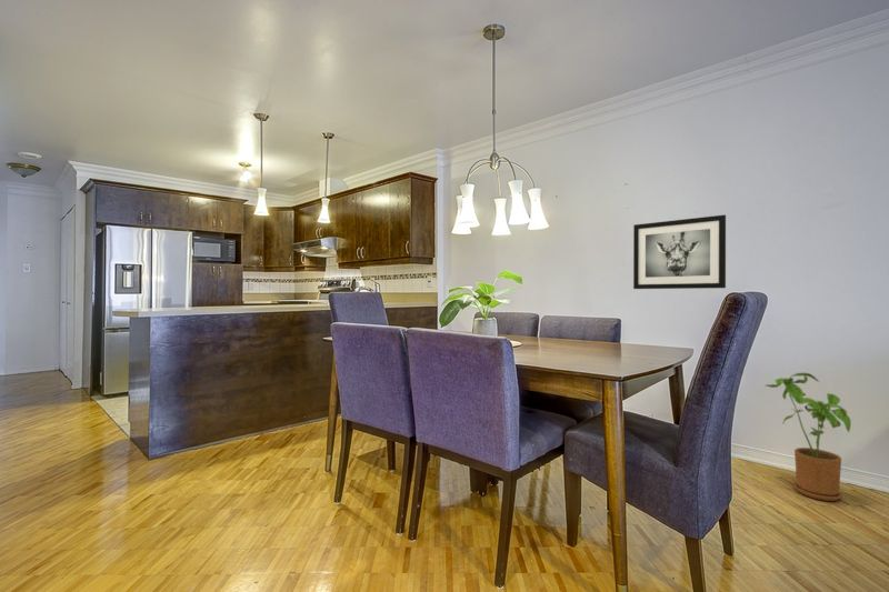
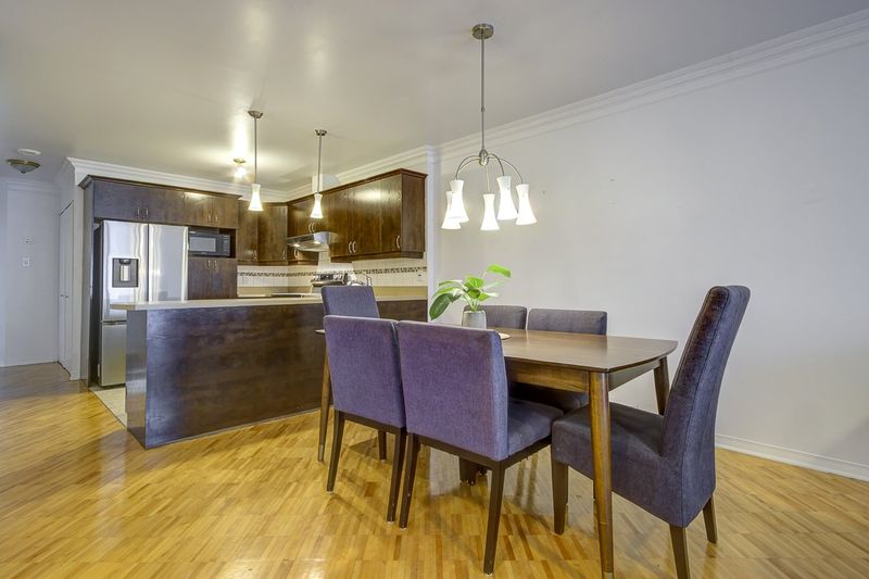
- house plant (817, 433)
- wall art (677, 254)
